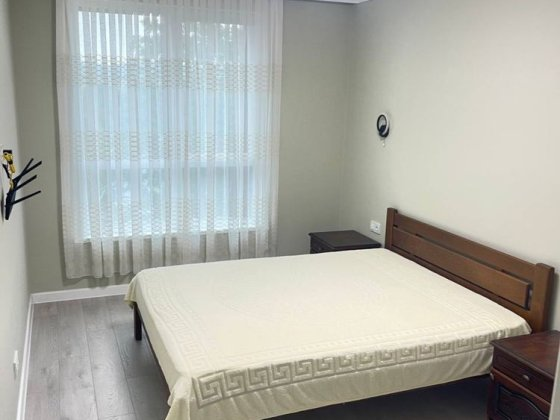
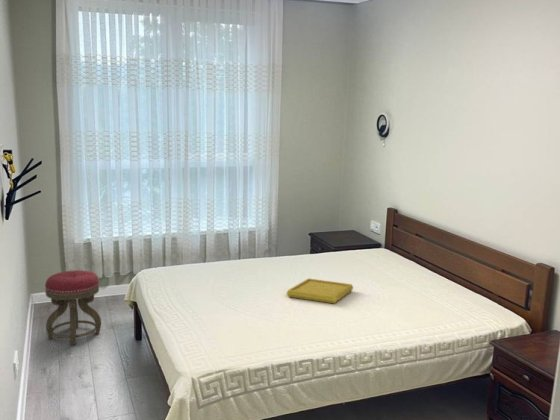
+ stool (73, 305)
+ serving tray (320, 290)
